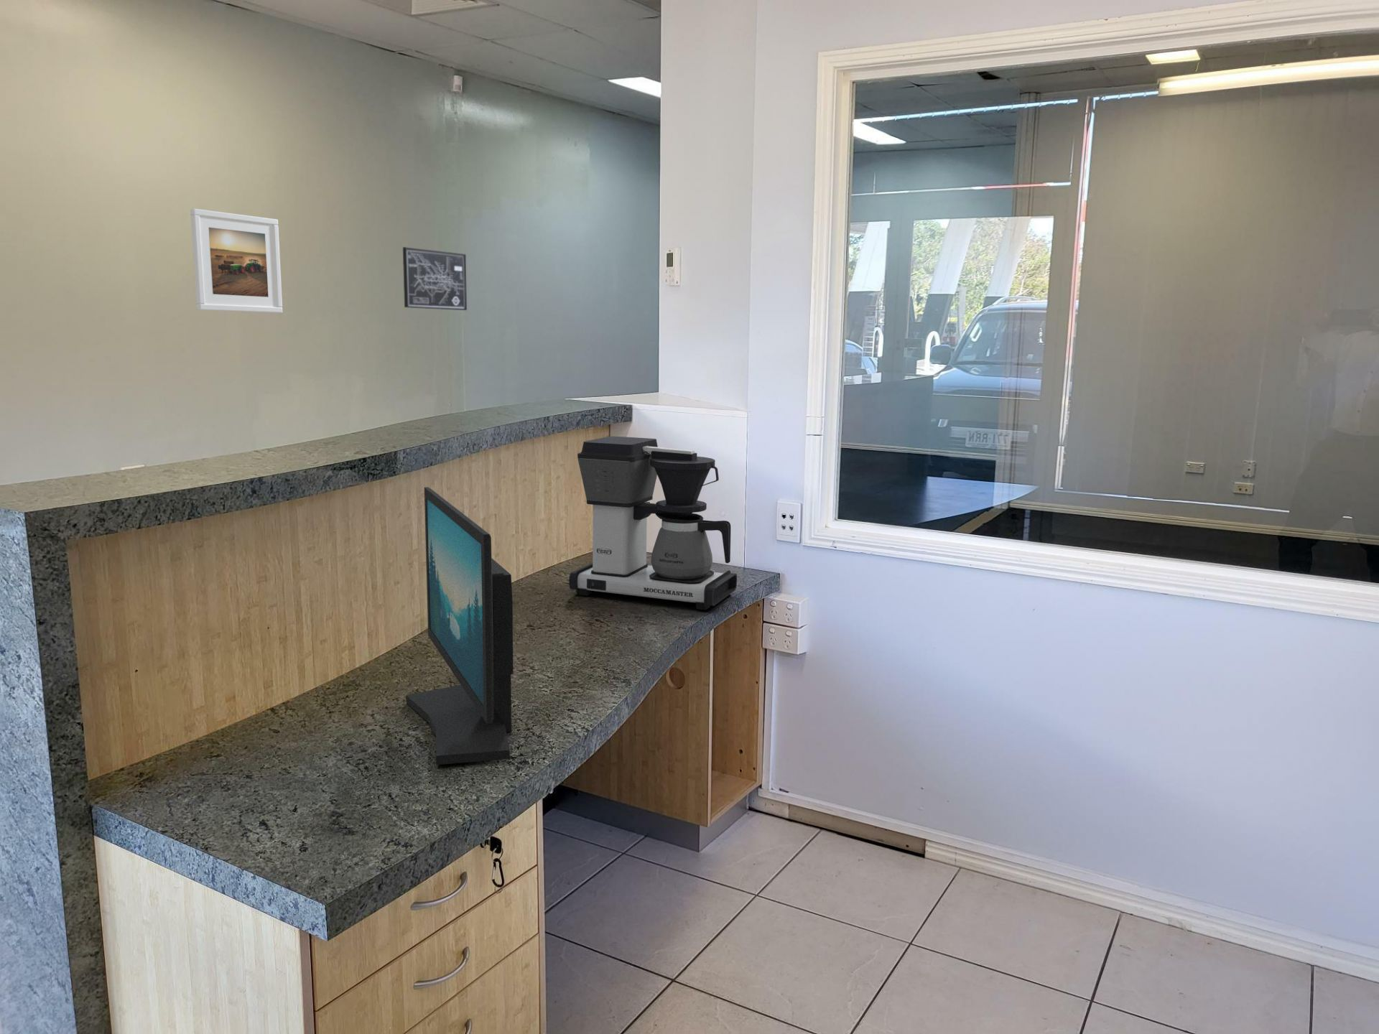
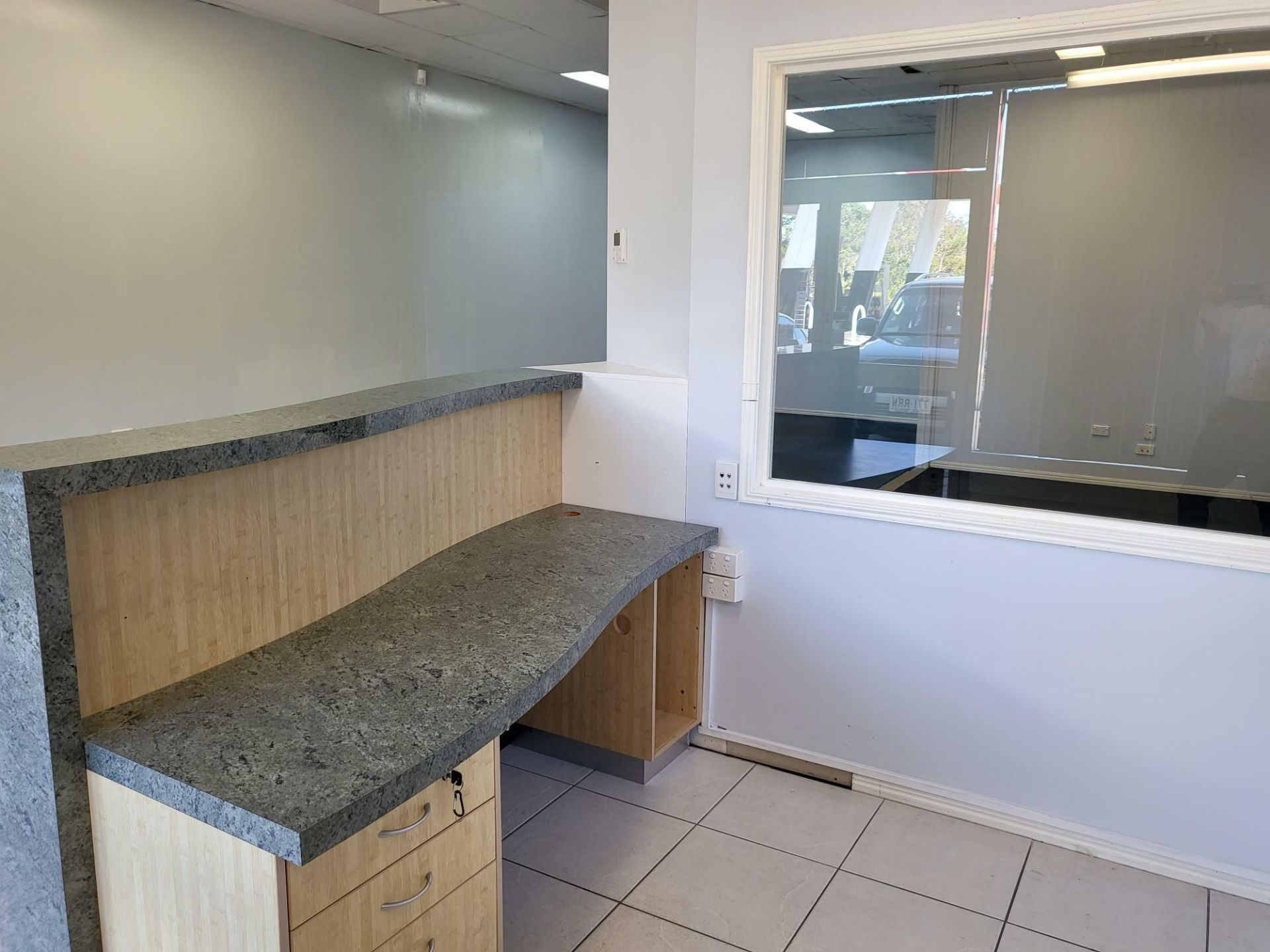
- wall art (437, 279)
- computer monitor (460, 618)
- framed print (239, 263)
- coffee maker (657, 516)
